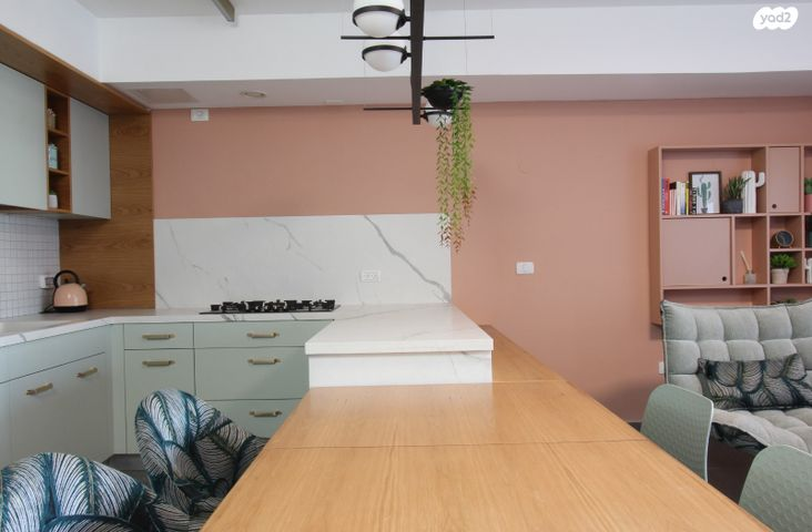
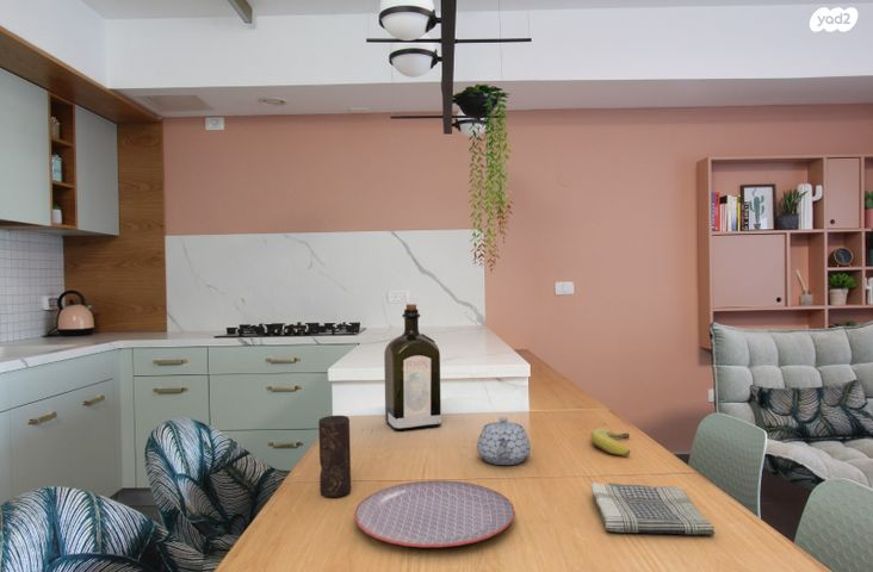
+ teapot (503, 439)
+ plate (434, 514)
+ liquor (411, 363)
+ candle (334, 455)
+ fruit (611, 439)
+ dish towel (646, 504)
